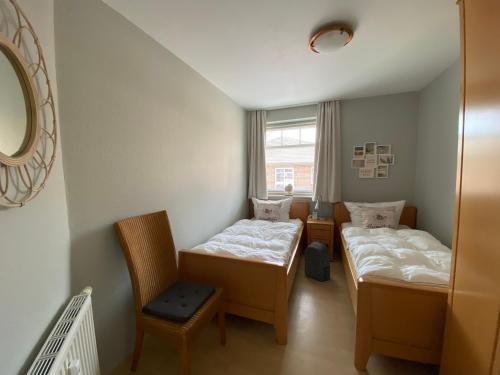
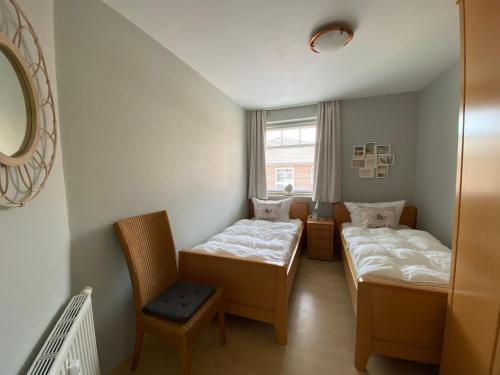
- backpack (318, 257)
